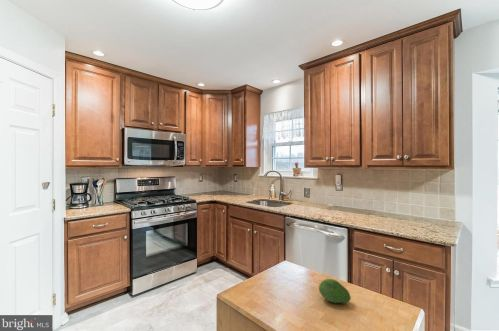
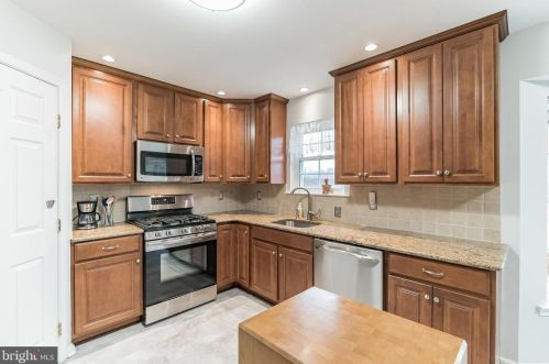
- fruit (334, 290)
